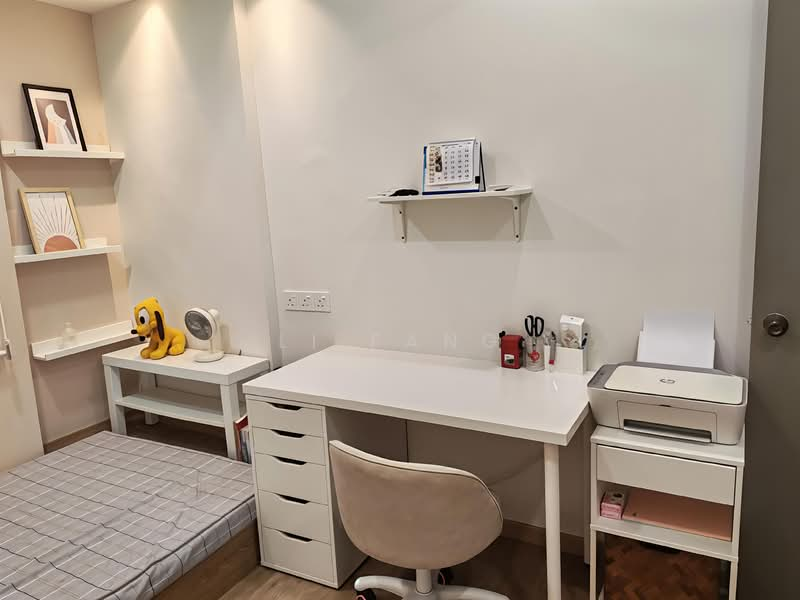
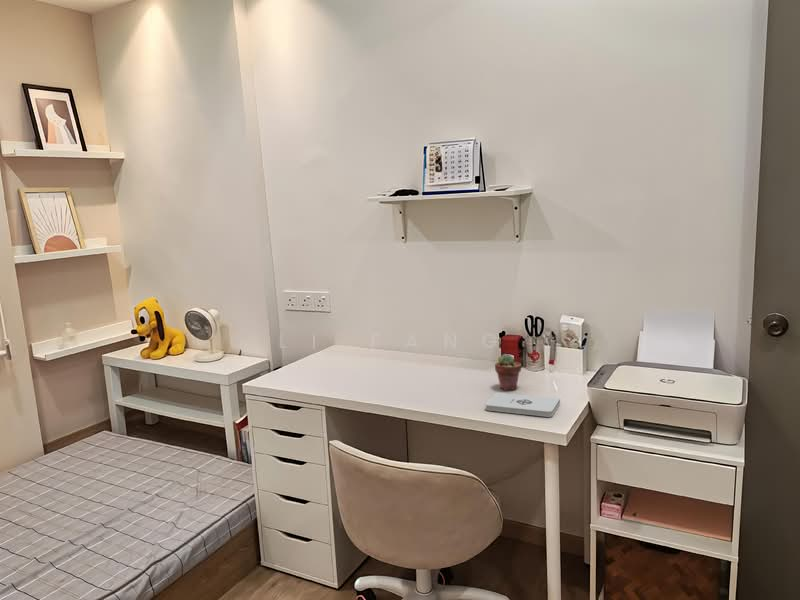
+ potted succulent (508, 370)
+ notepad (522, 404)
